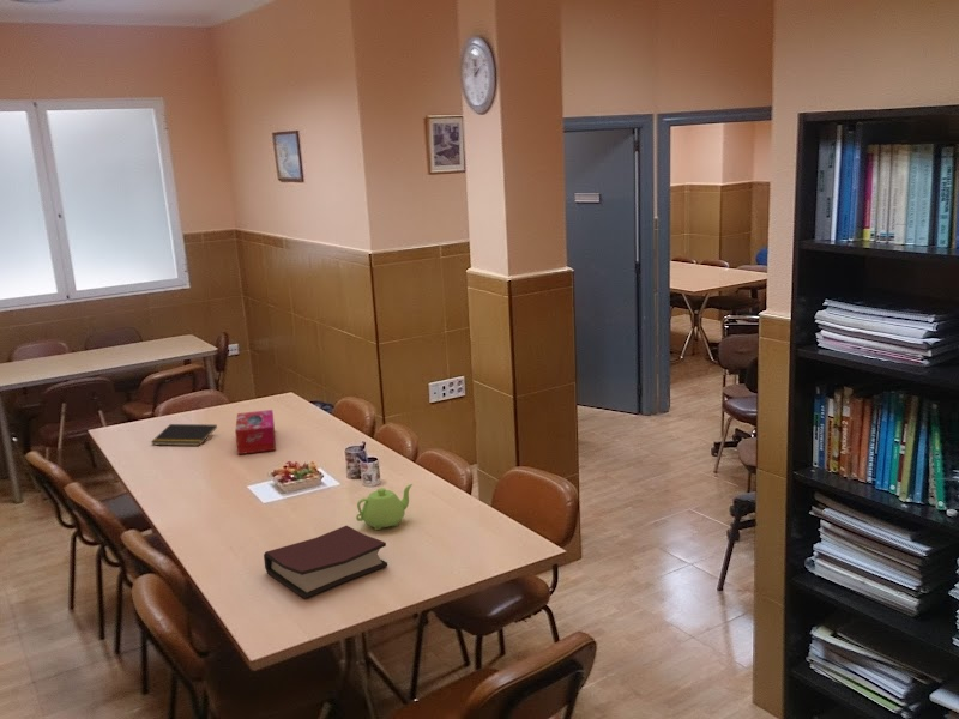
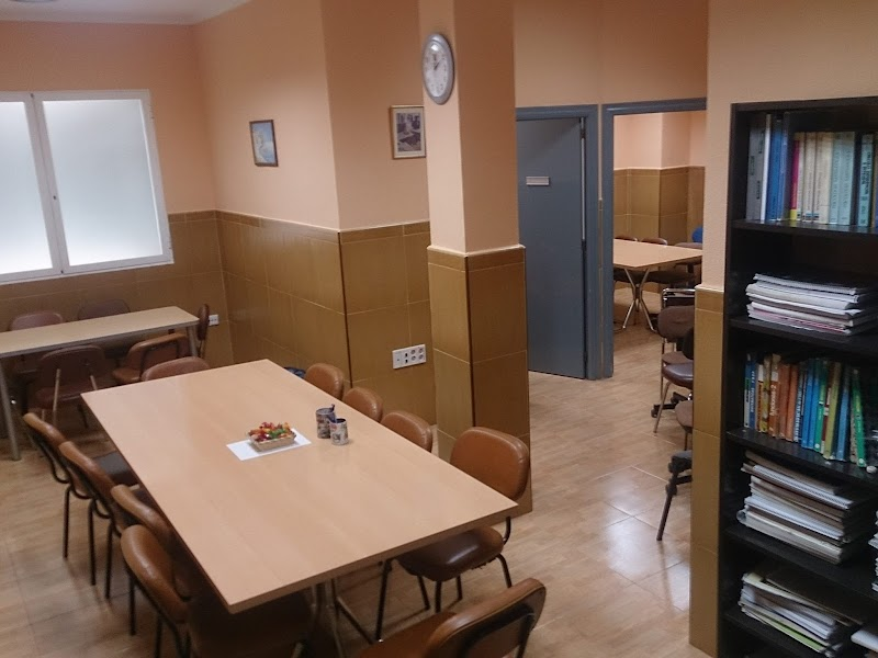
- notepad (183, 434)
- teapot (385, 506)
- tissue box (255, 430)
- hardback book (325, 556)
